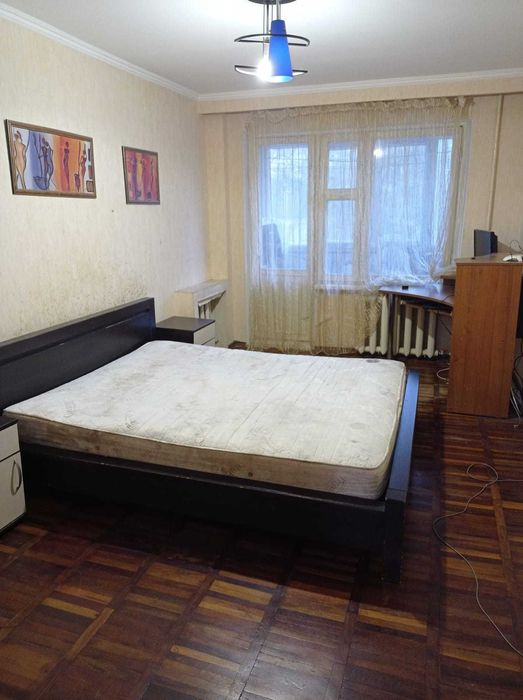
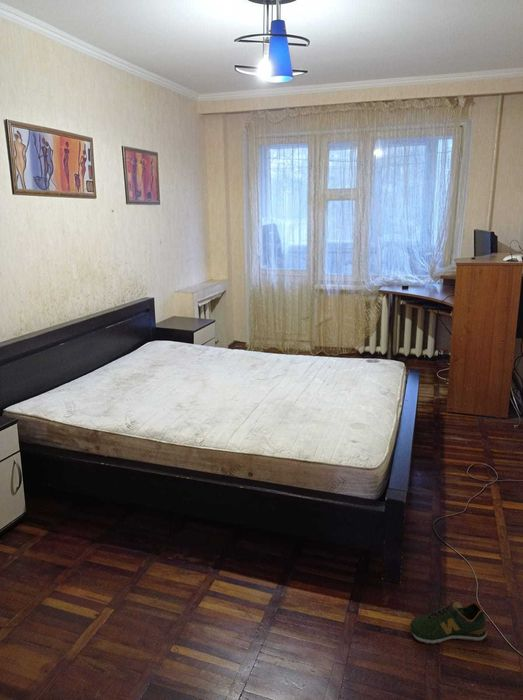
+ shoe (448, 620)
